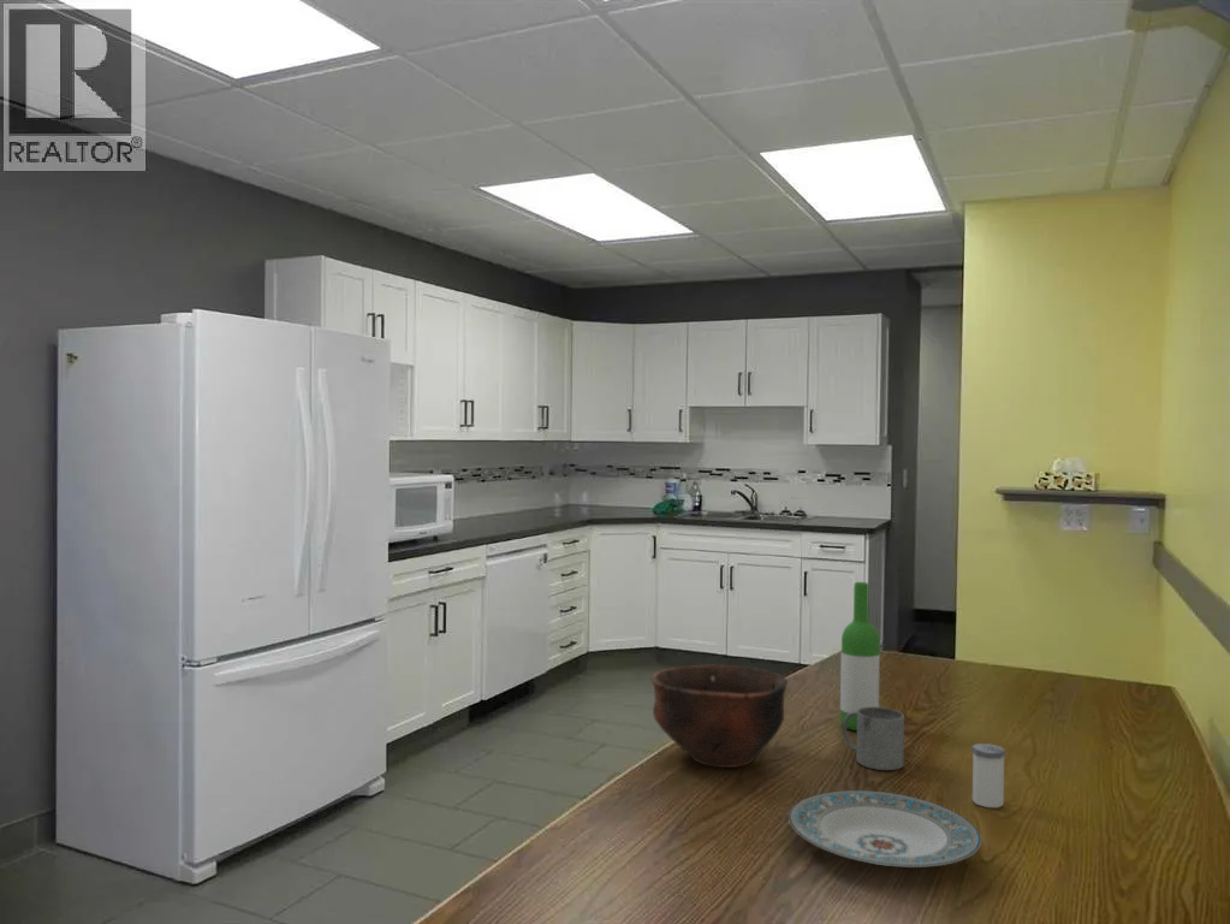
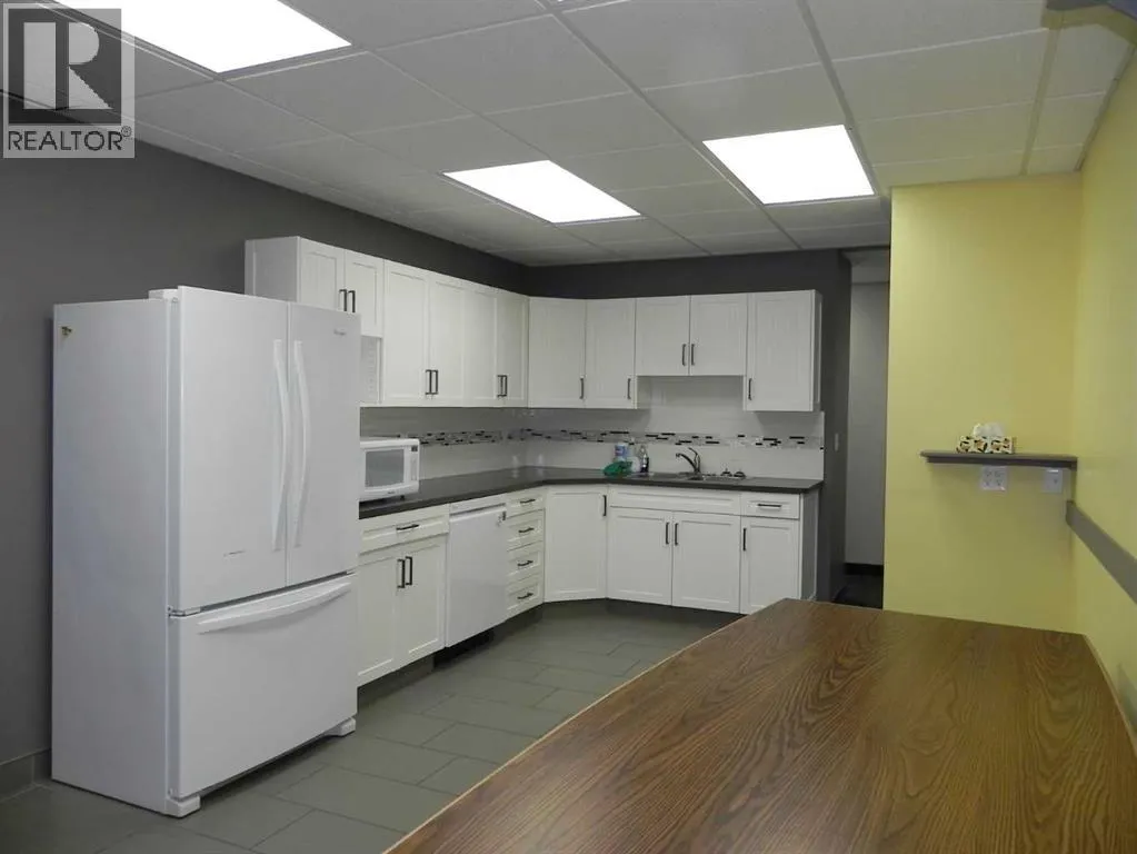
- bowl (718, 716)
- wine bottle (860, 654)
- mug (870, 735)
- salt shaker (987, 775)
- plate (881, 835)
